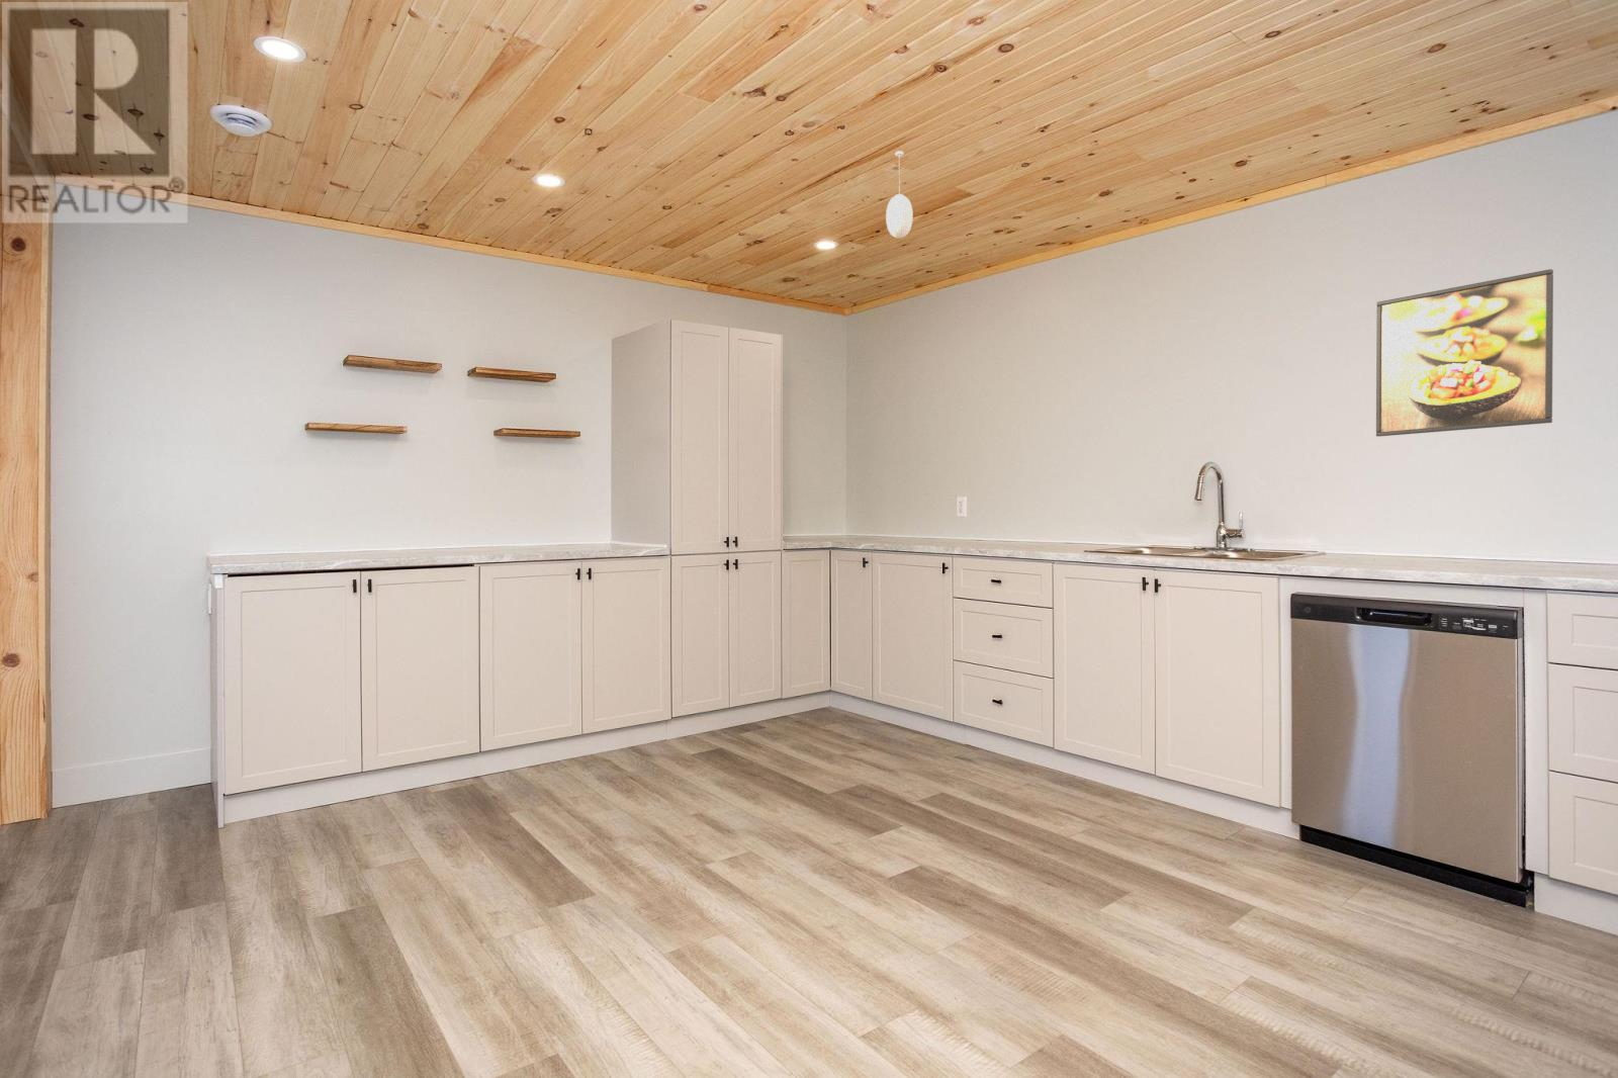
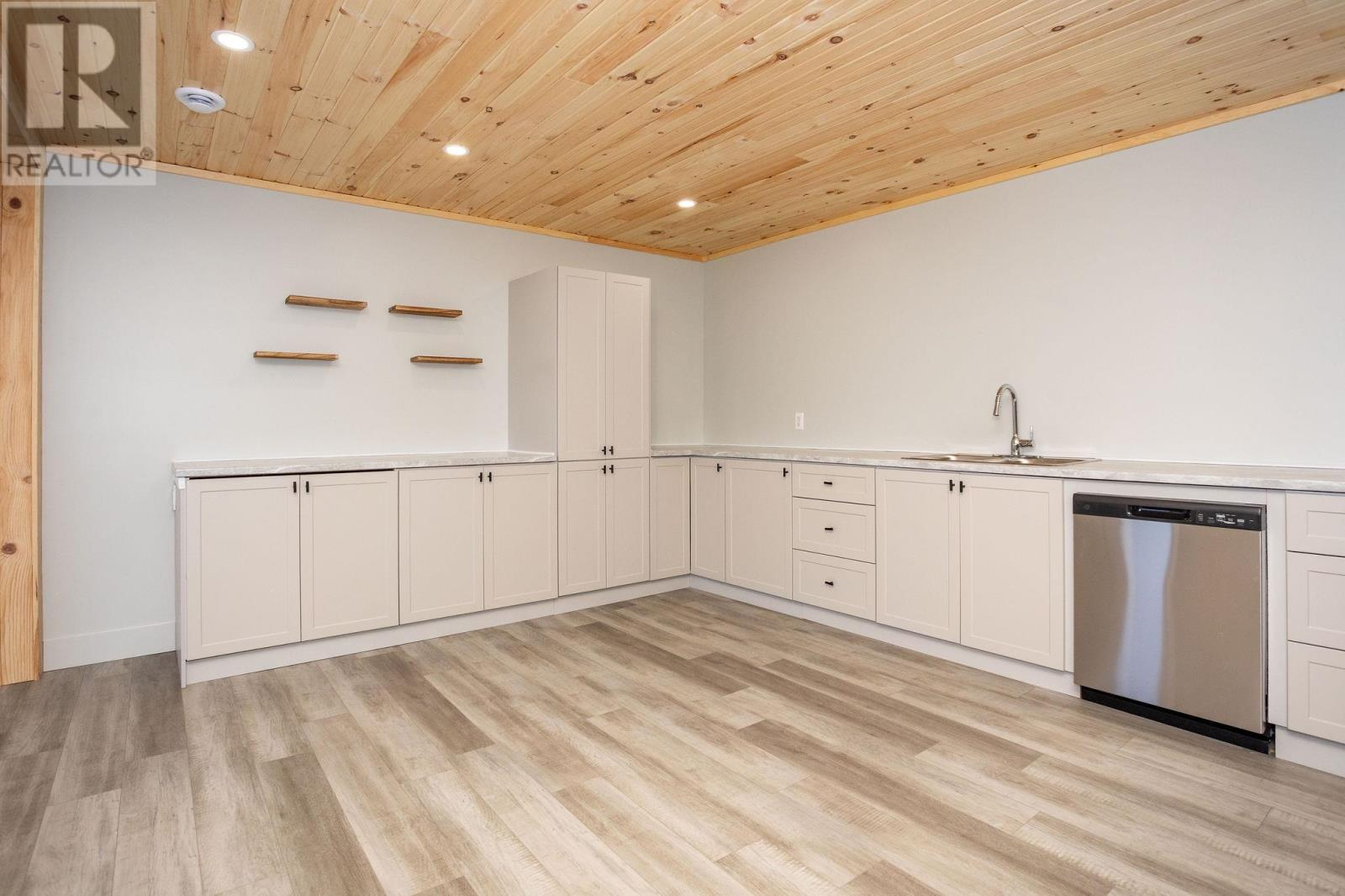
- pendant light (899, 195)
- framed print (1458, 359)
